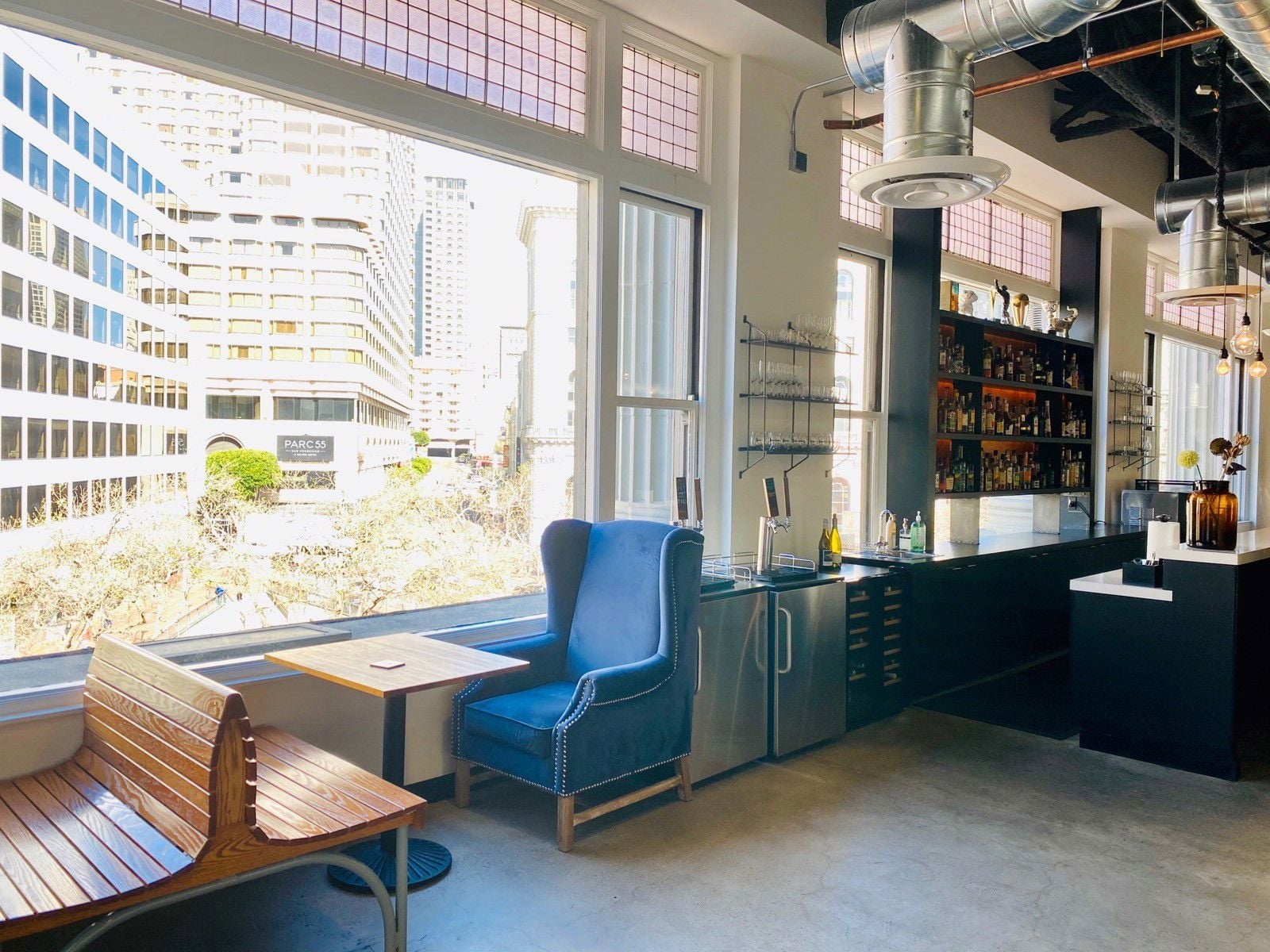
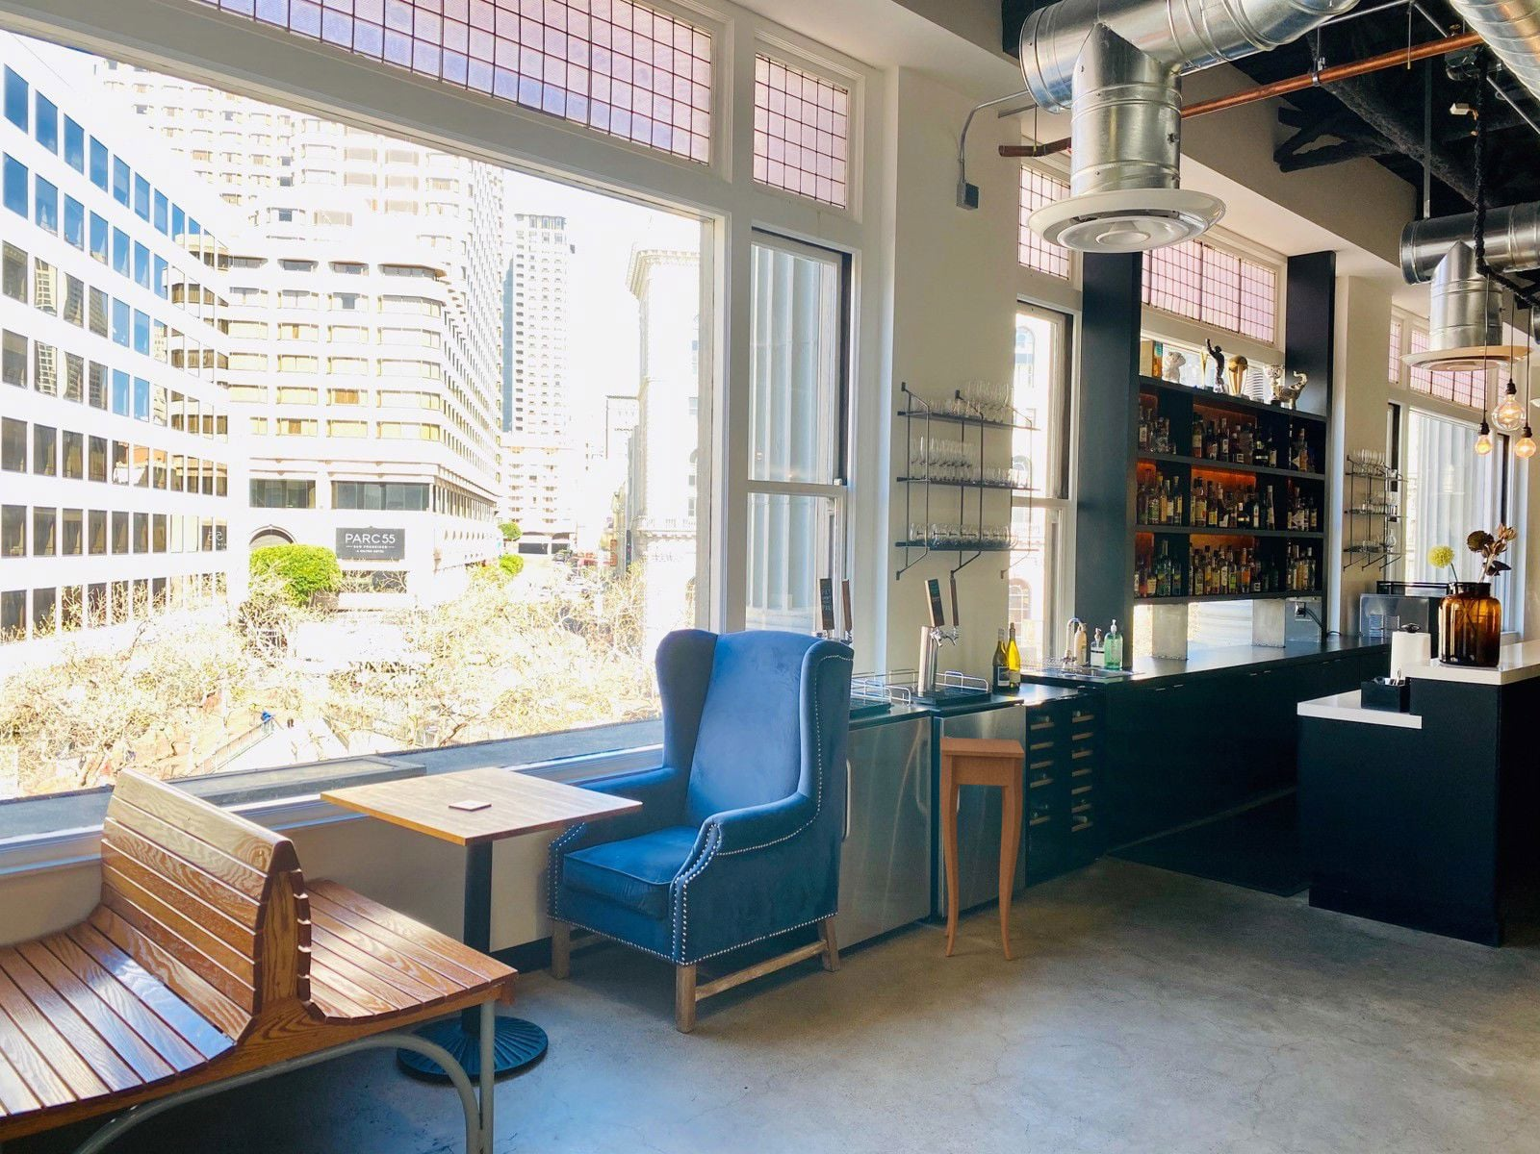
+ side table (1002, 845)
